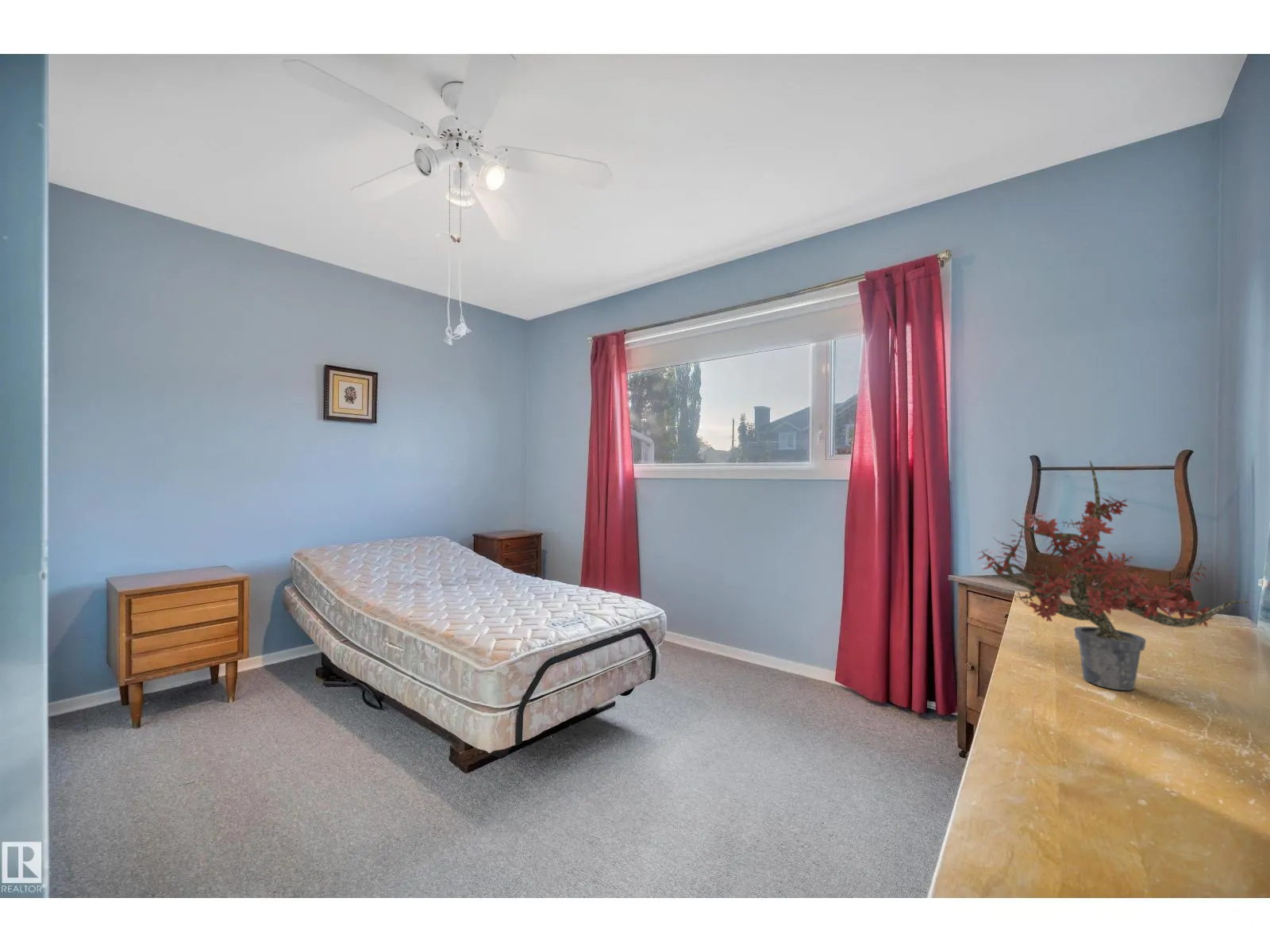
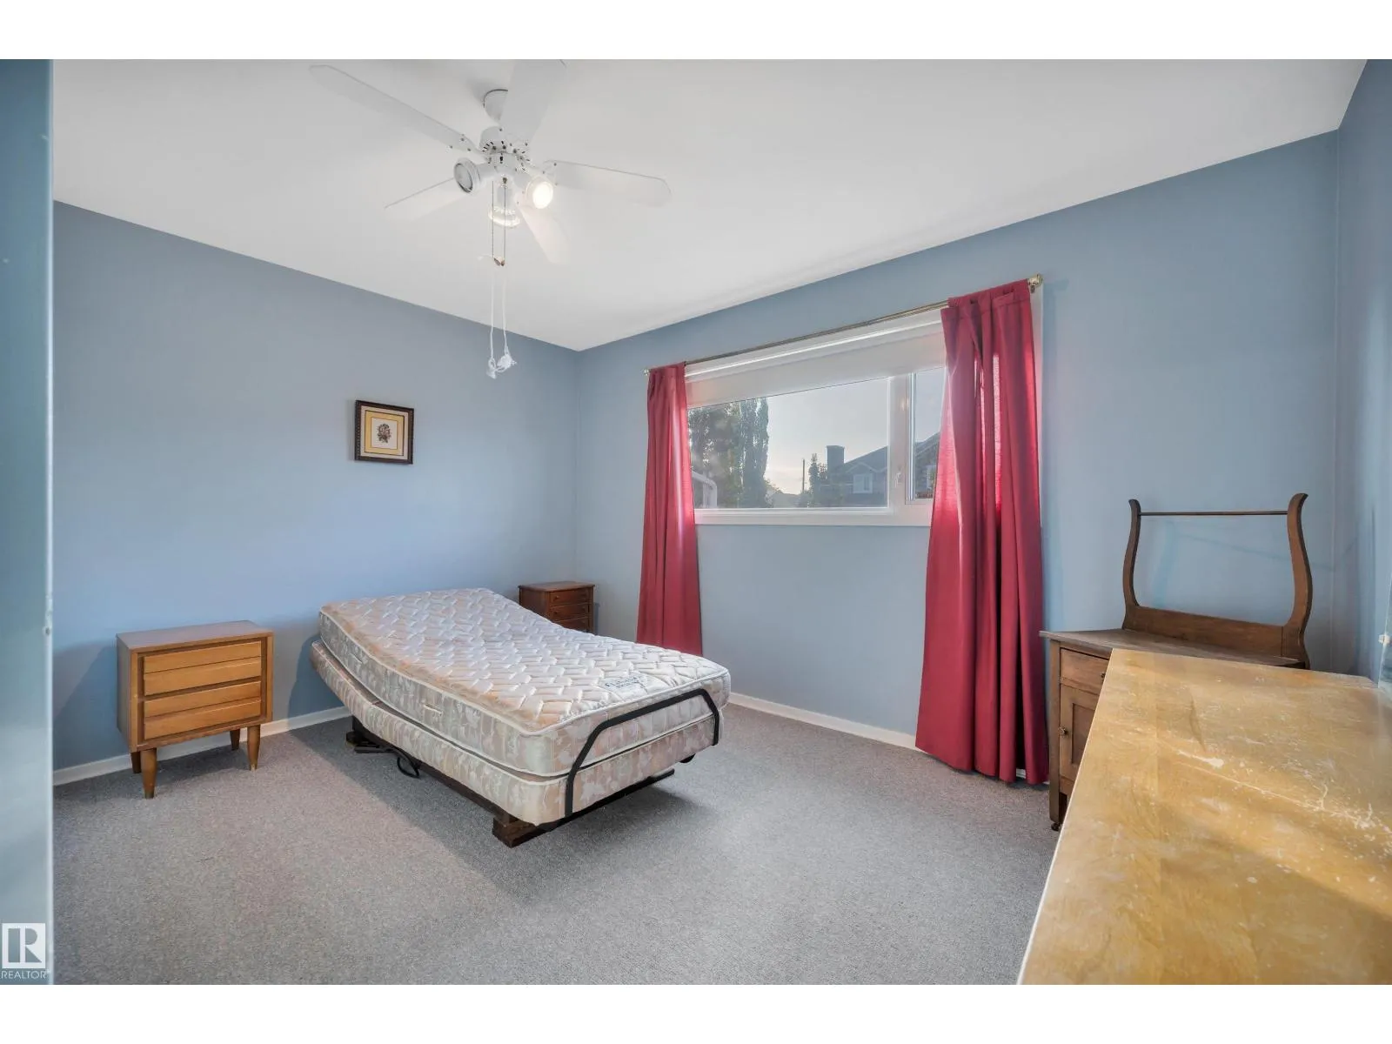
- potted plant (1099, 571)
